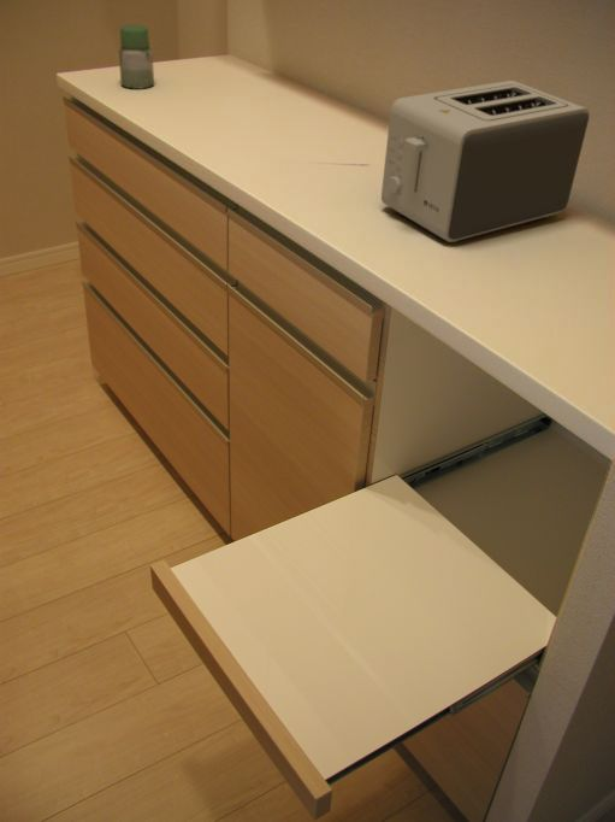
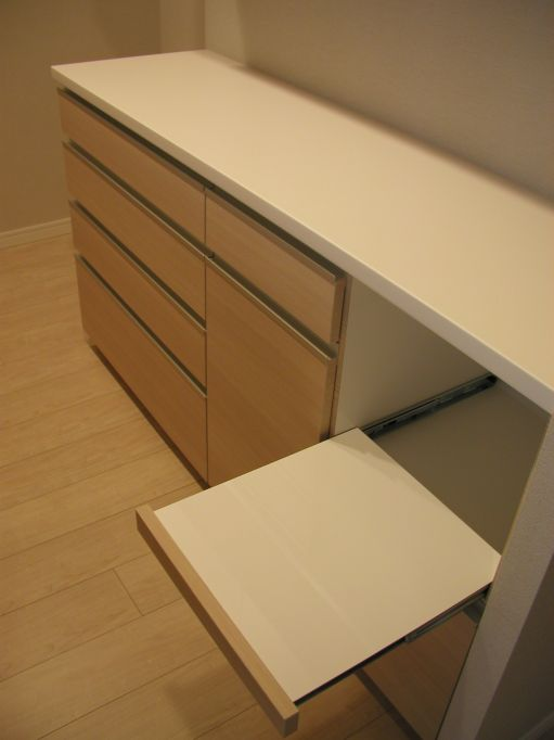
- jar (135, 55)
- toaster (477, 160)
